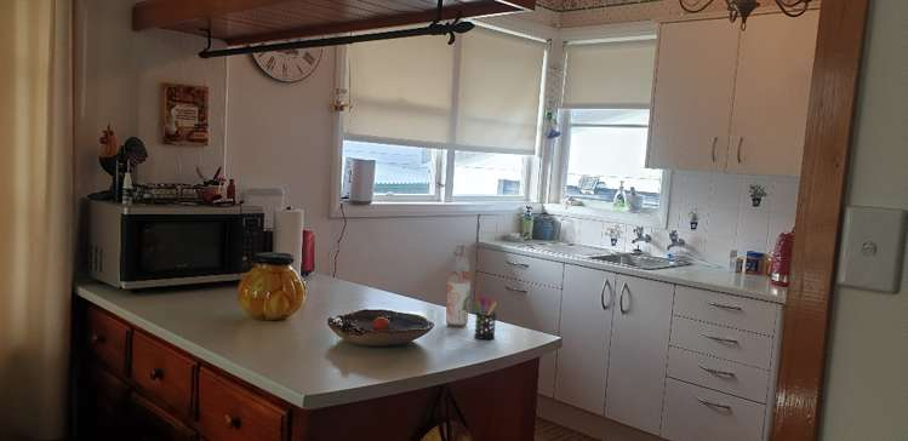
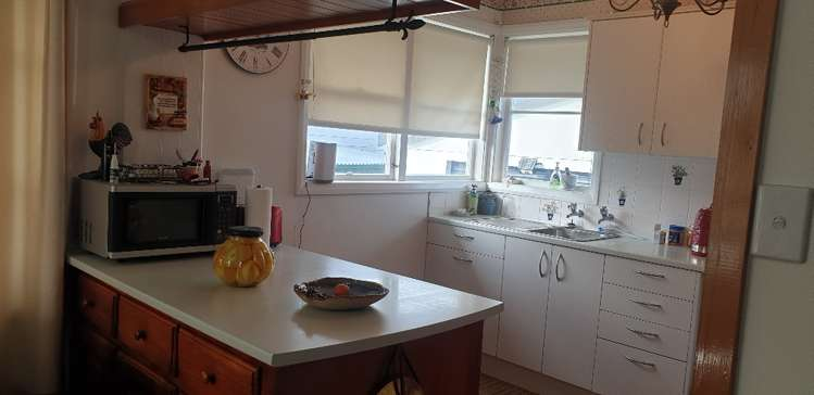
- pen holder (482, 316)
- bottle (458, 285)
